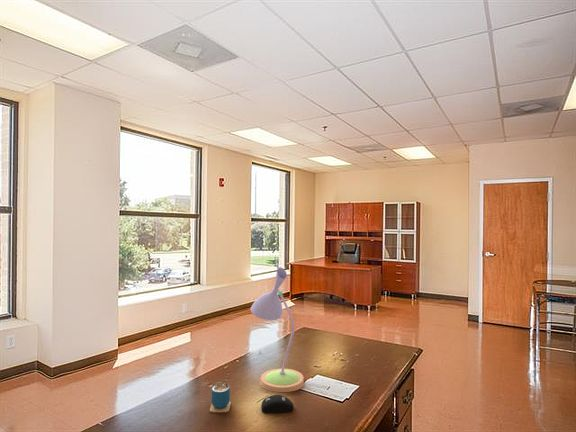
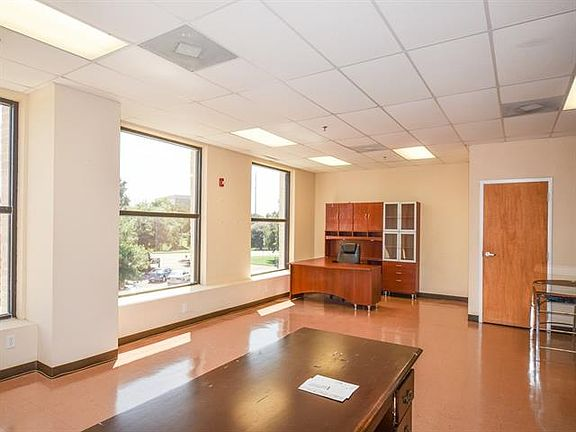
- computer mouse (277, 403)
- cup (220, 391)
- desk lamp (275, 319)
